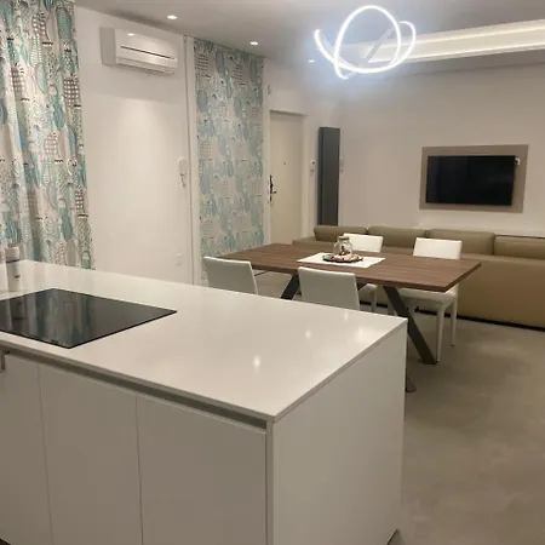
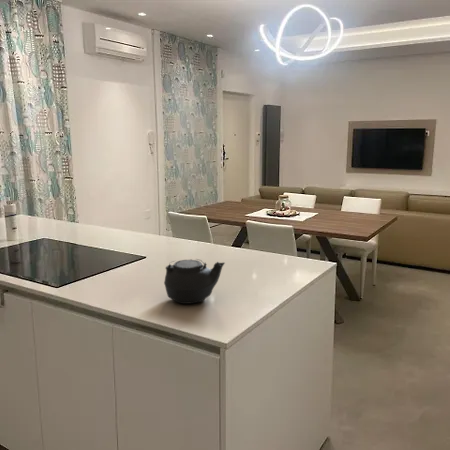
+ teapot (194, 280)
